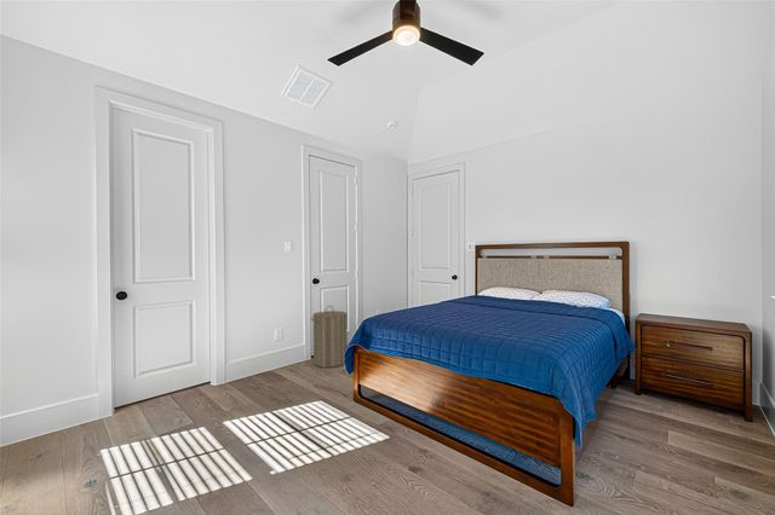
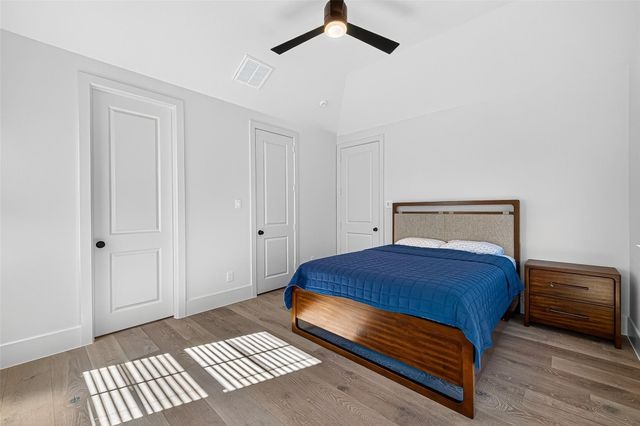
- laundry hamper (329, 334)
